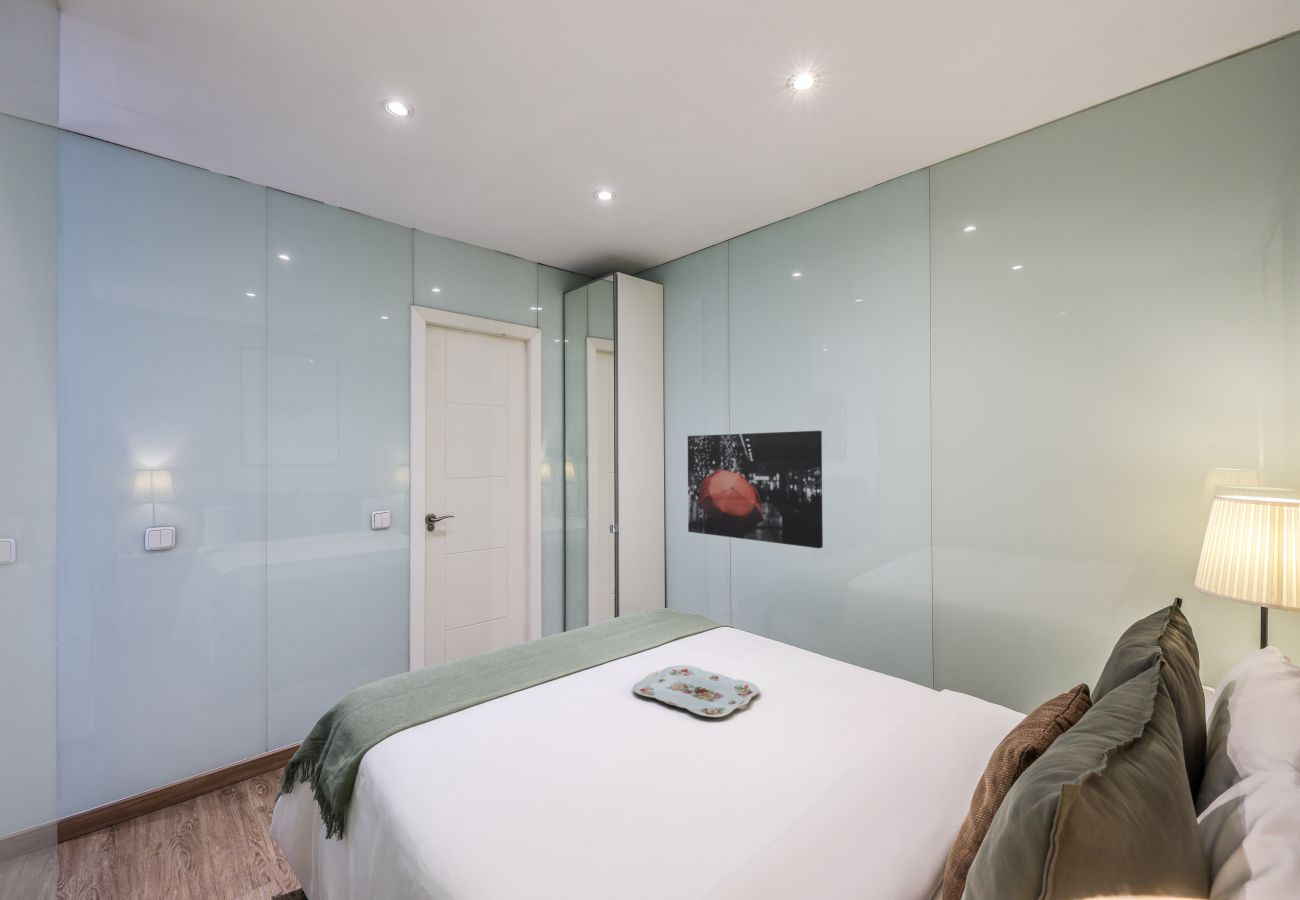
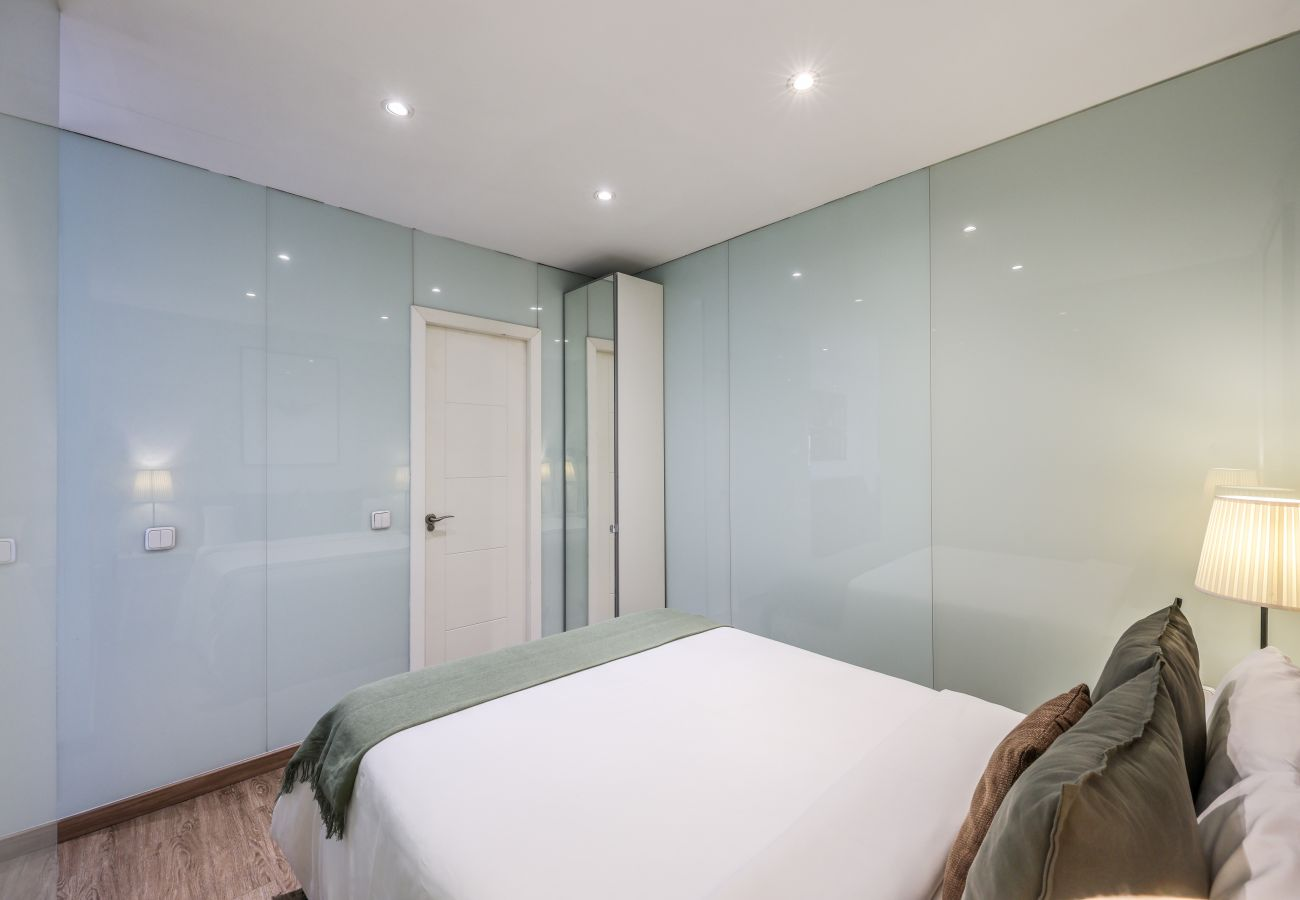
- wall art (748, 486)
- serving tray (695, 689)
